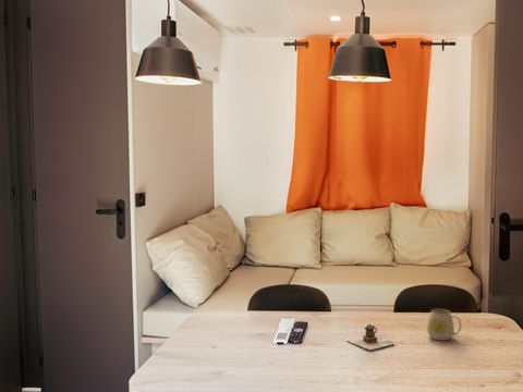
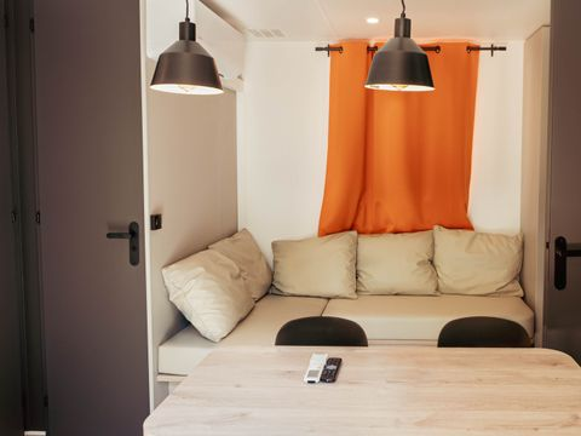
- teapot (369, 332)
- mug (443, 324)
